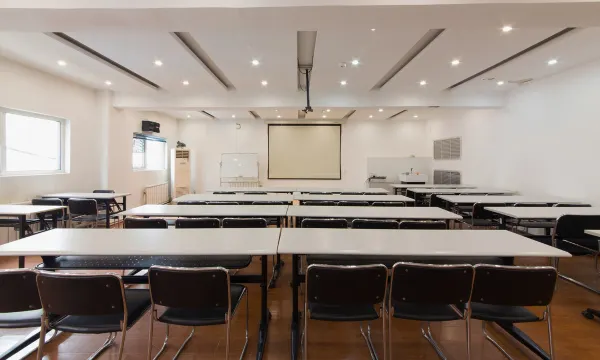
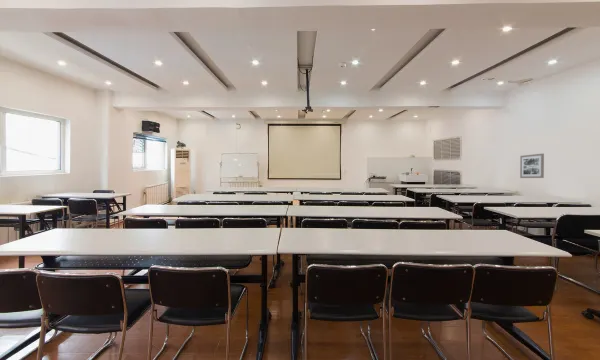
+ wall art (531, 166)
